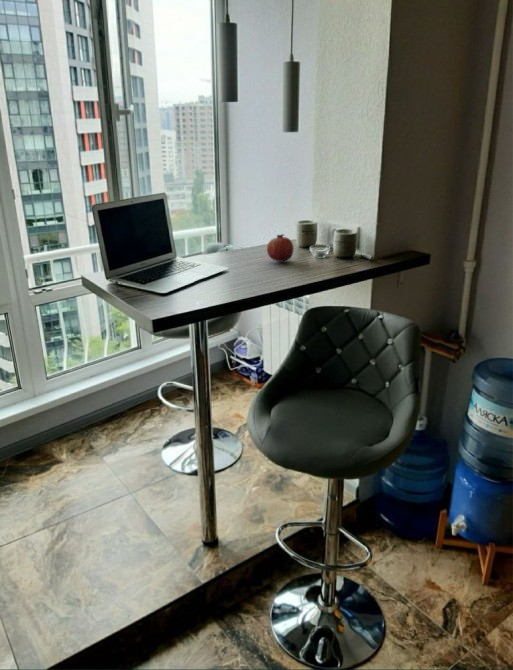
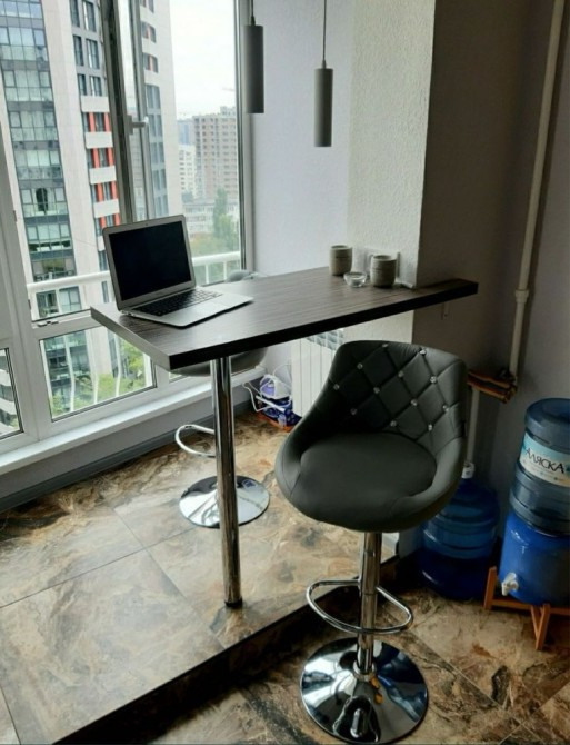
- fruit (280, 248)
